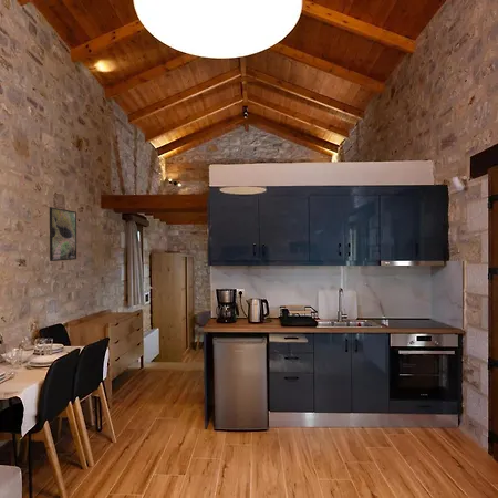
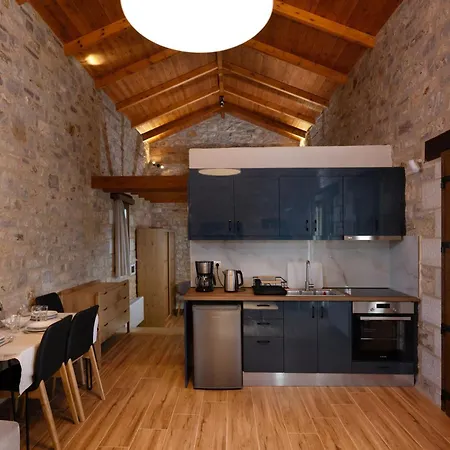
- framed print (63, 235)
